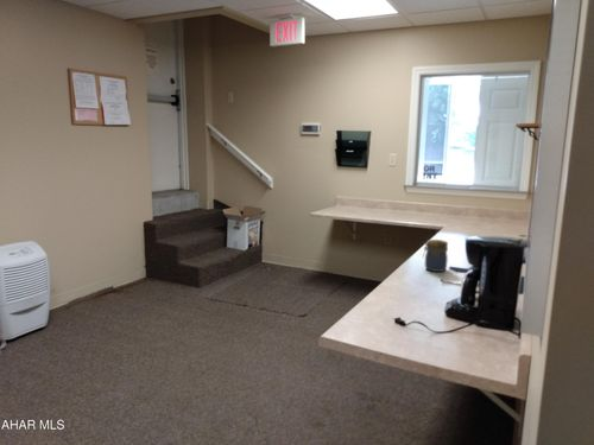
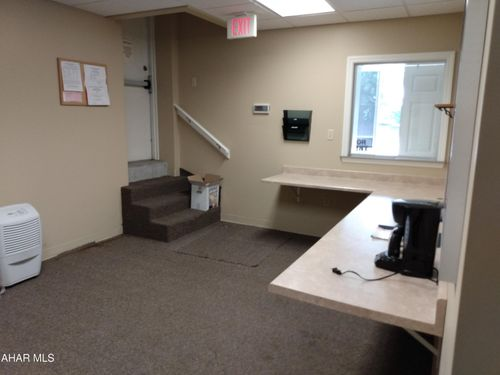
- jar (435, 254)
